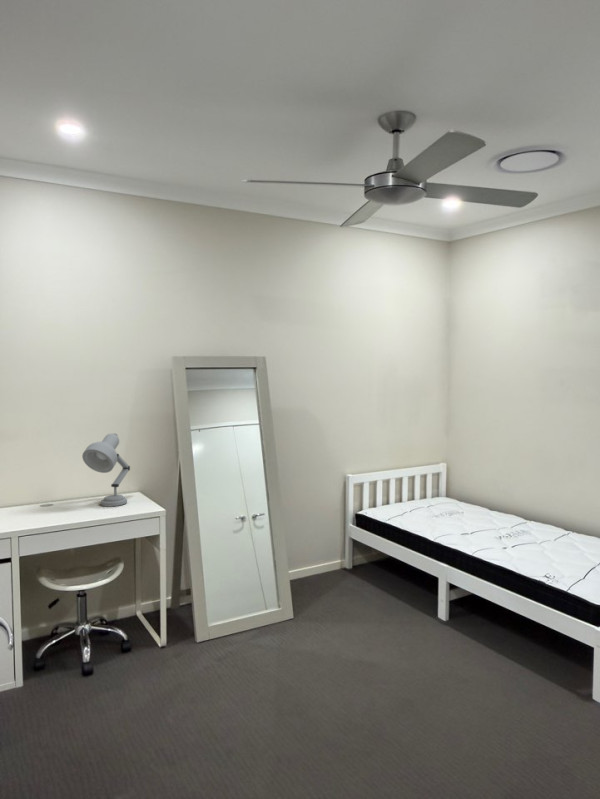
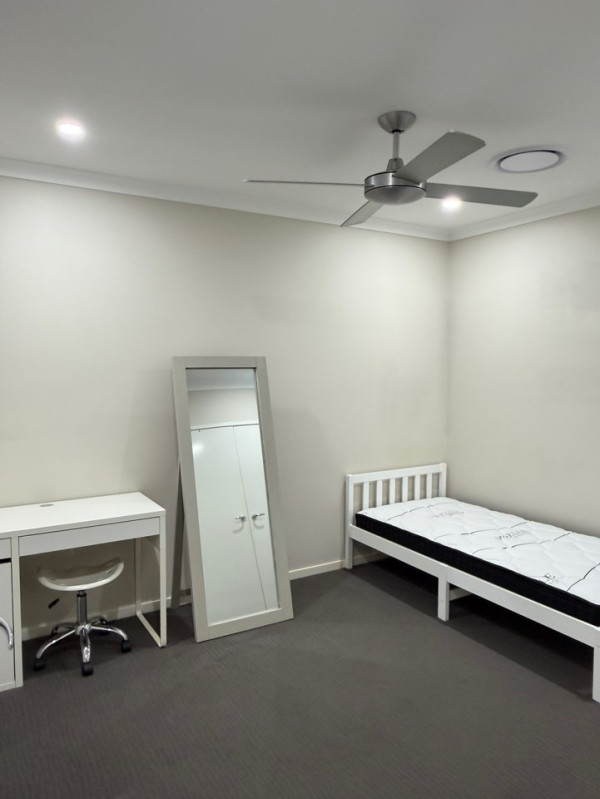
- desk lamp (110, 469)
